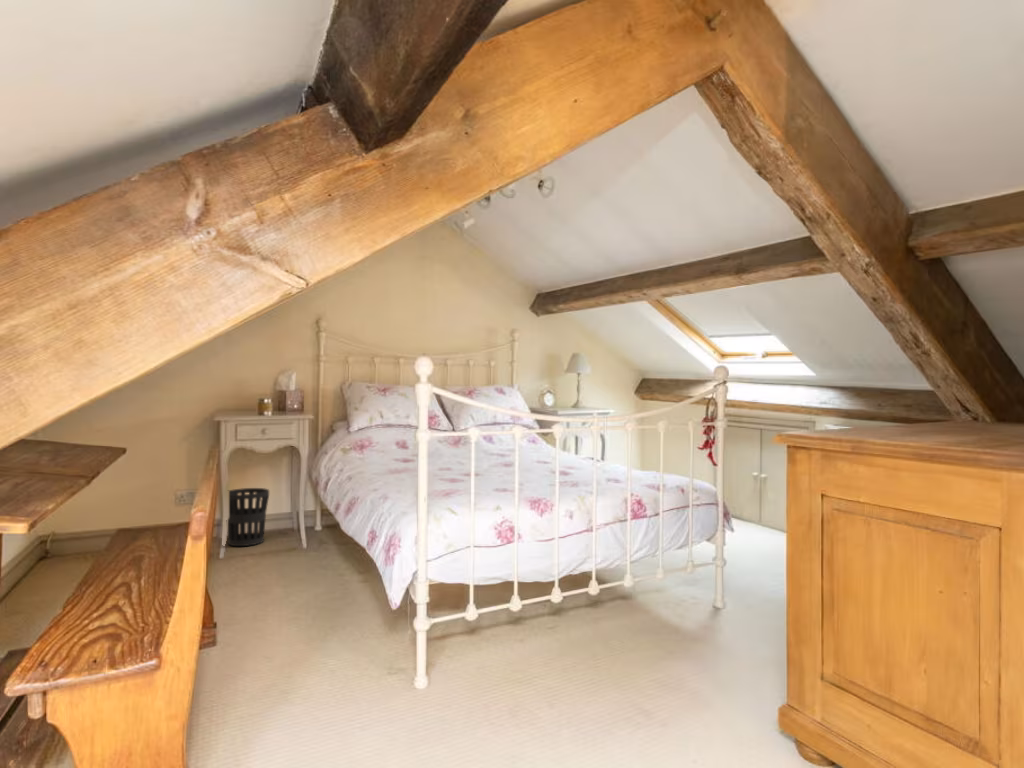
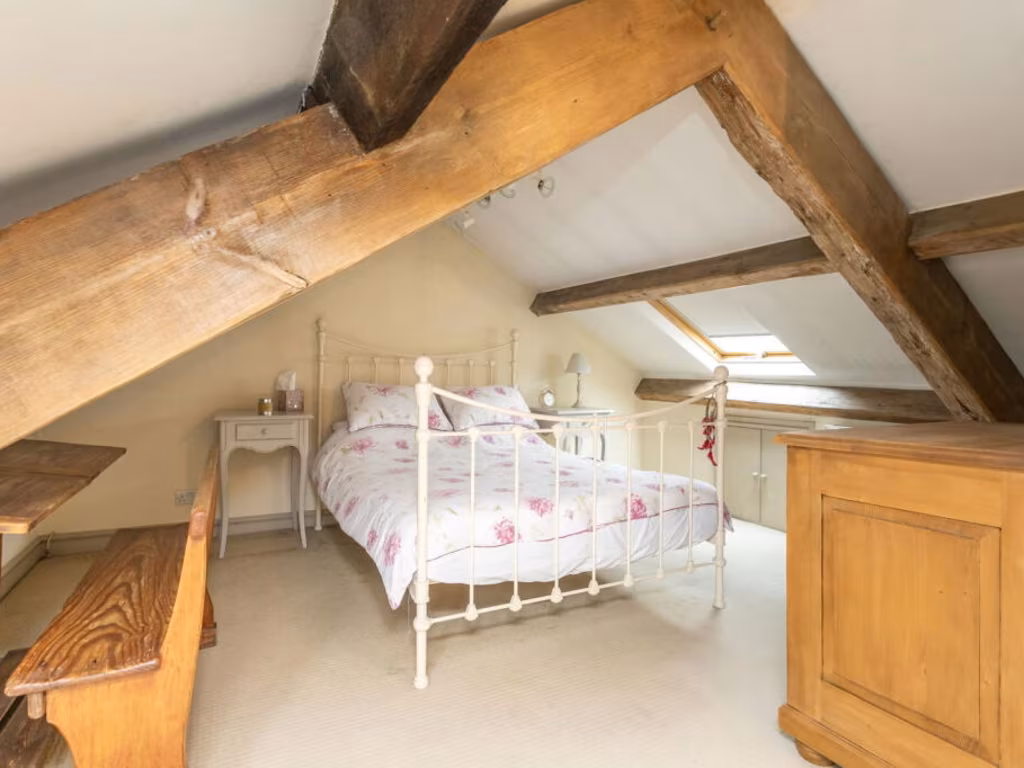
- wastebasket (246, 516)
